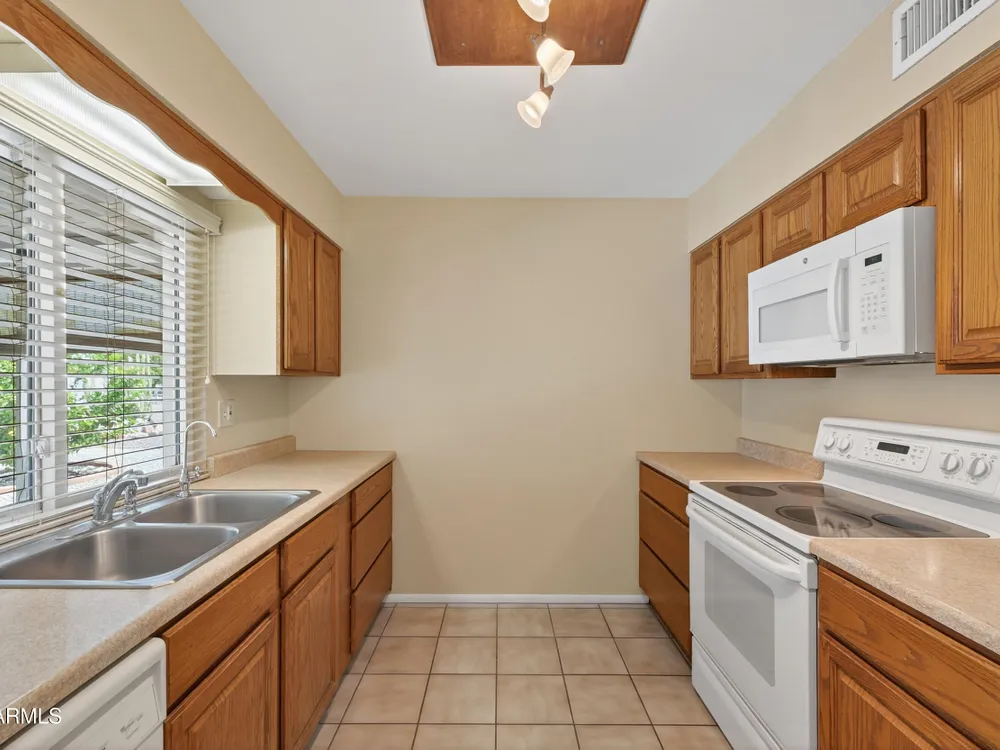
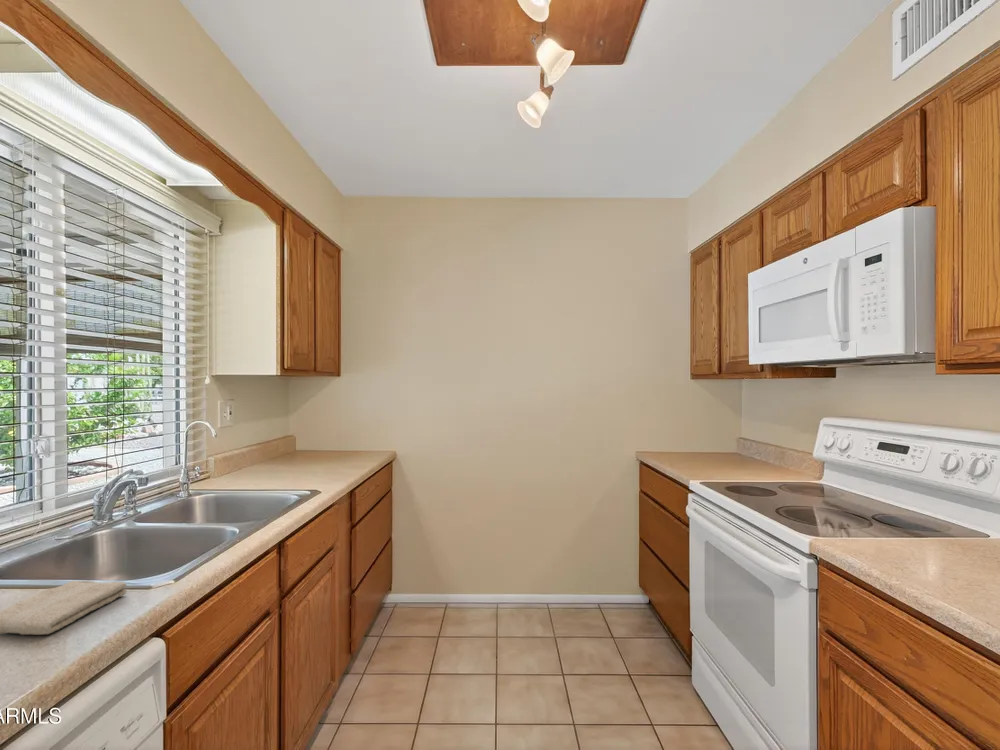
+ washcloth (61, 604)
